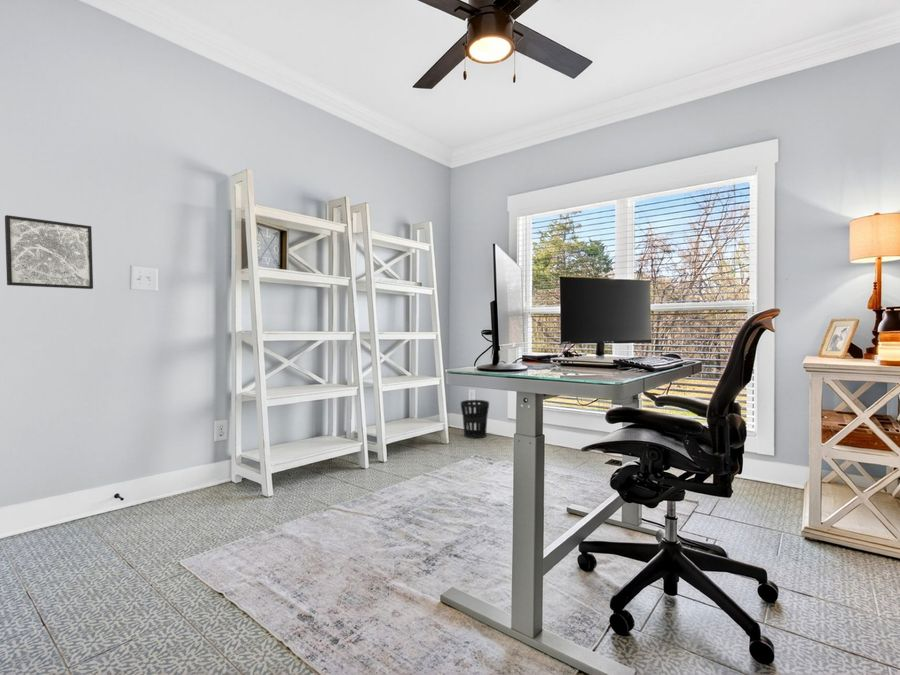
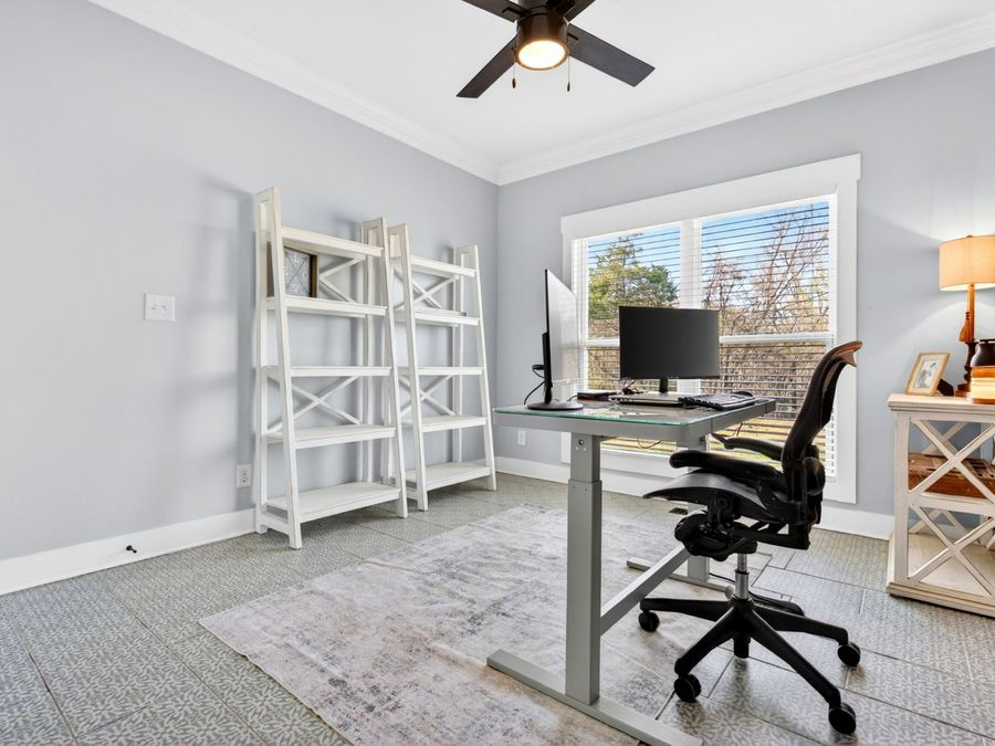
- wall art (51, 254)
- wastebasket (474, 418)
